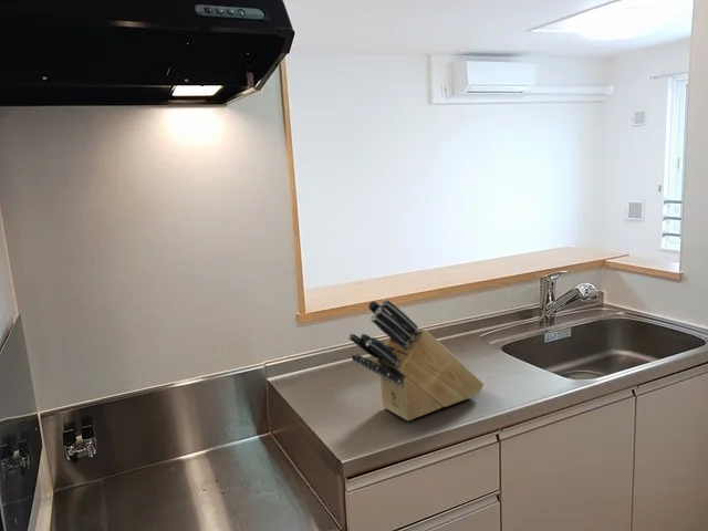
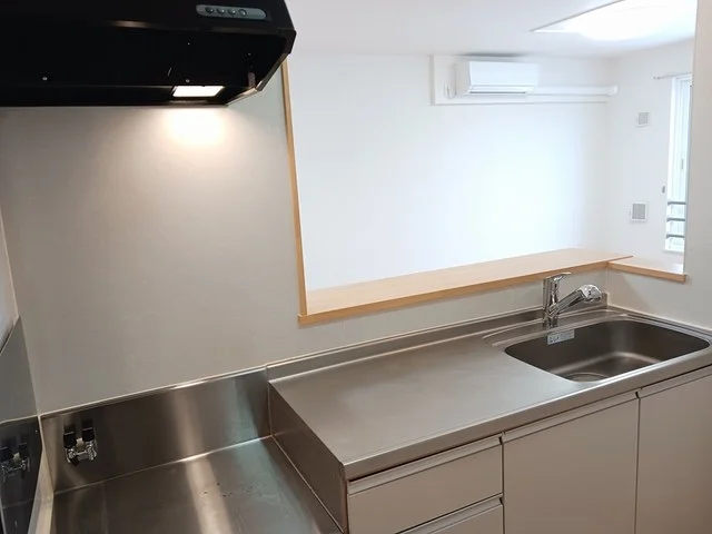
- knife block (417, 348)
